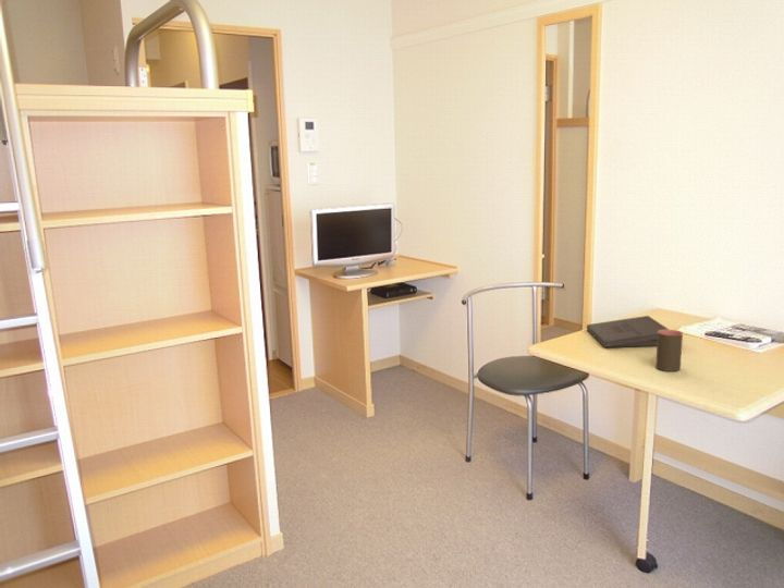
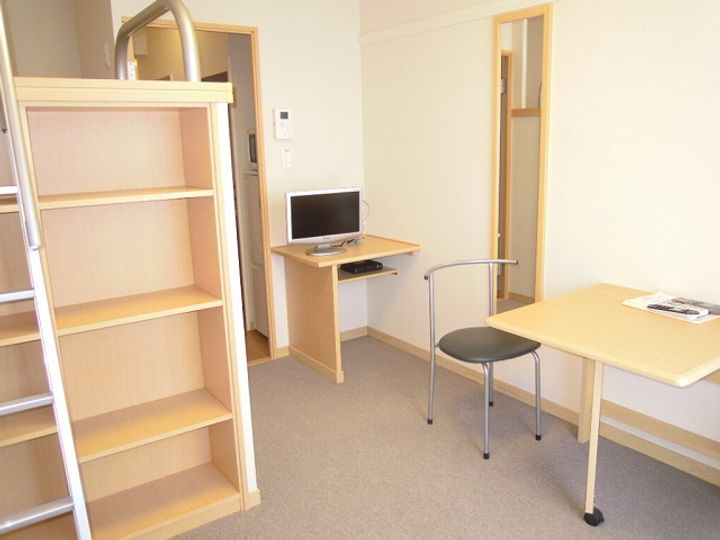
- pizza box (627, 330)
- cup (669, 350)
